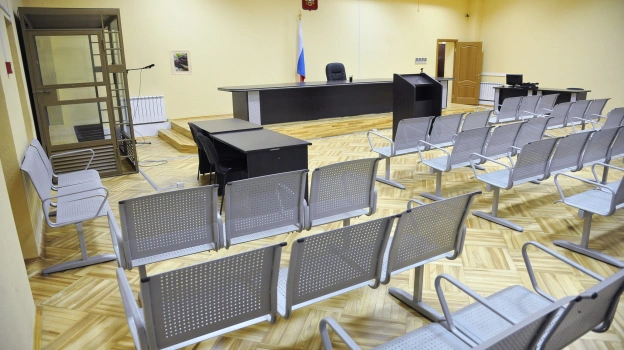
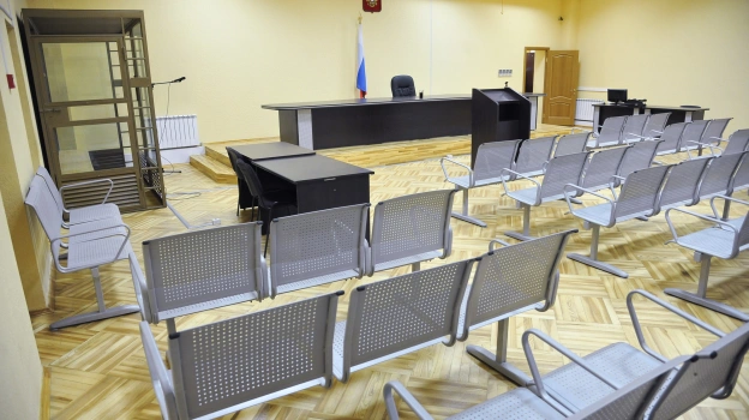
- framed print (180, 62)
